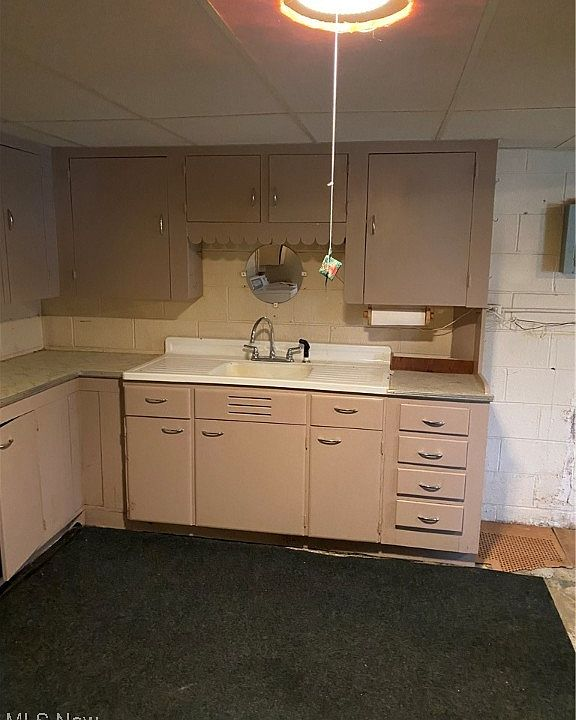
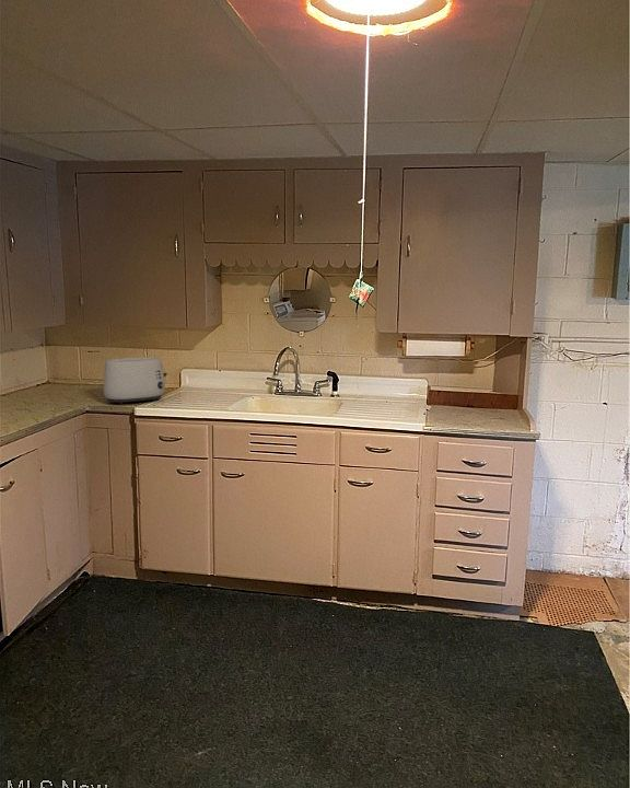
+ toaster (135, 380)
